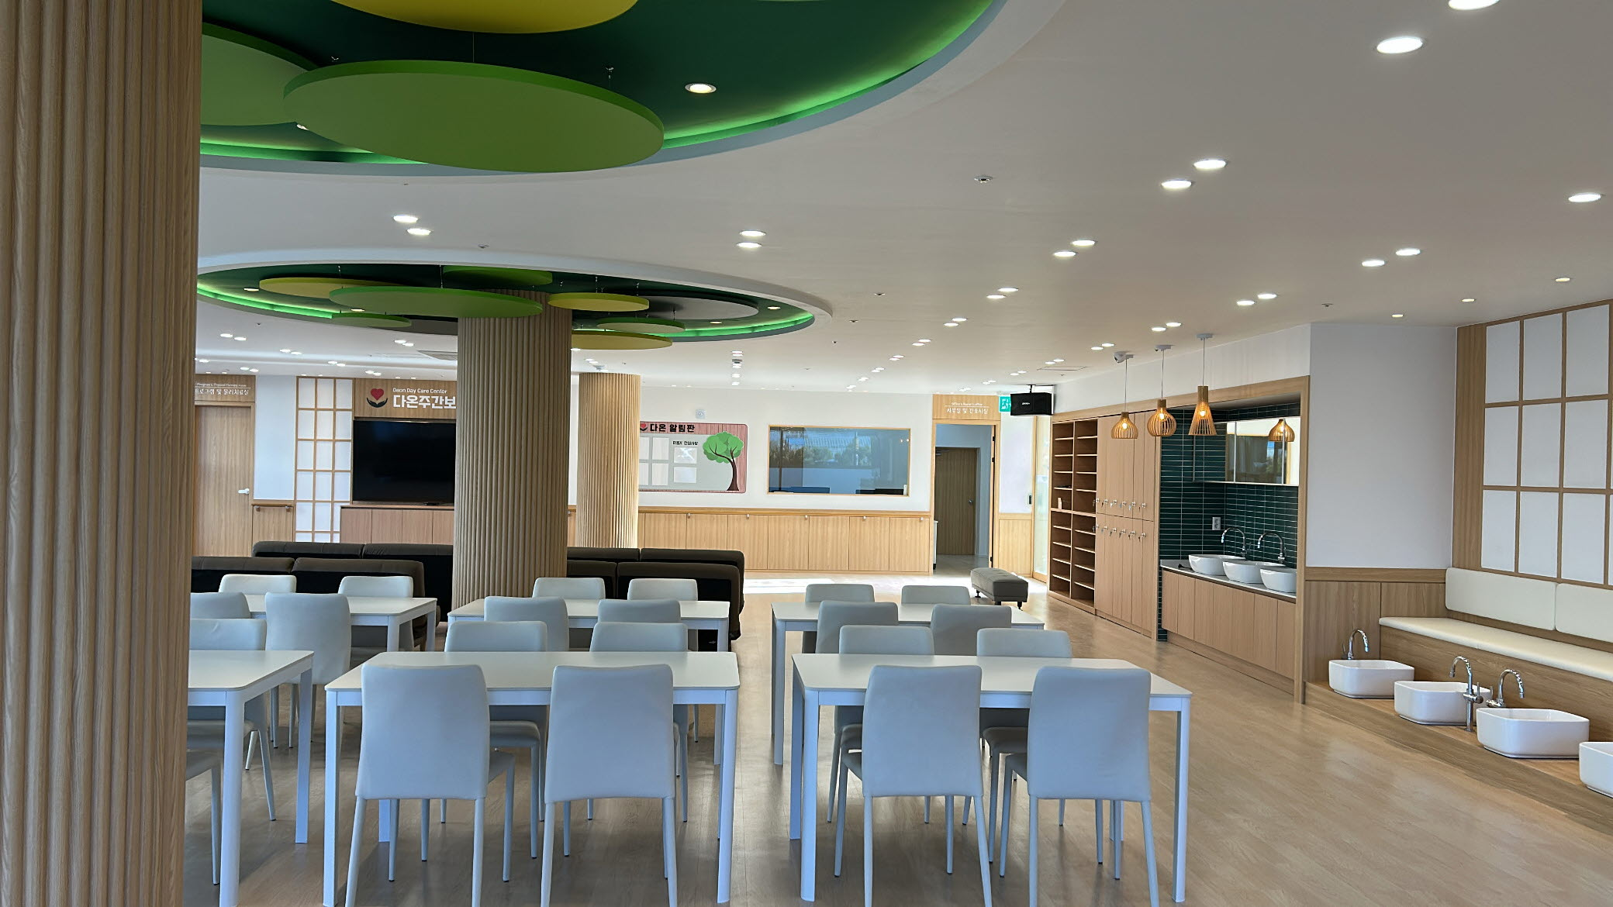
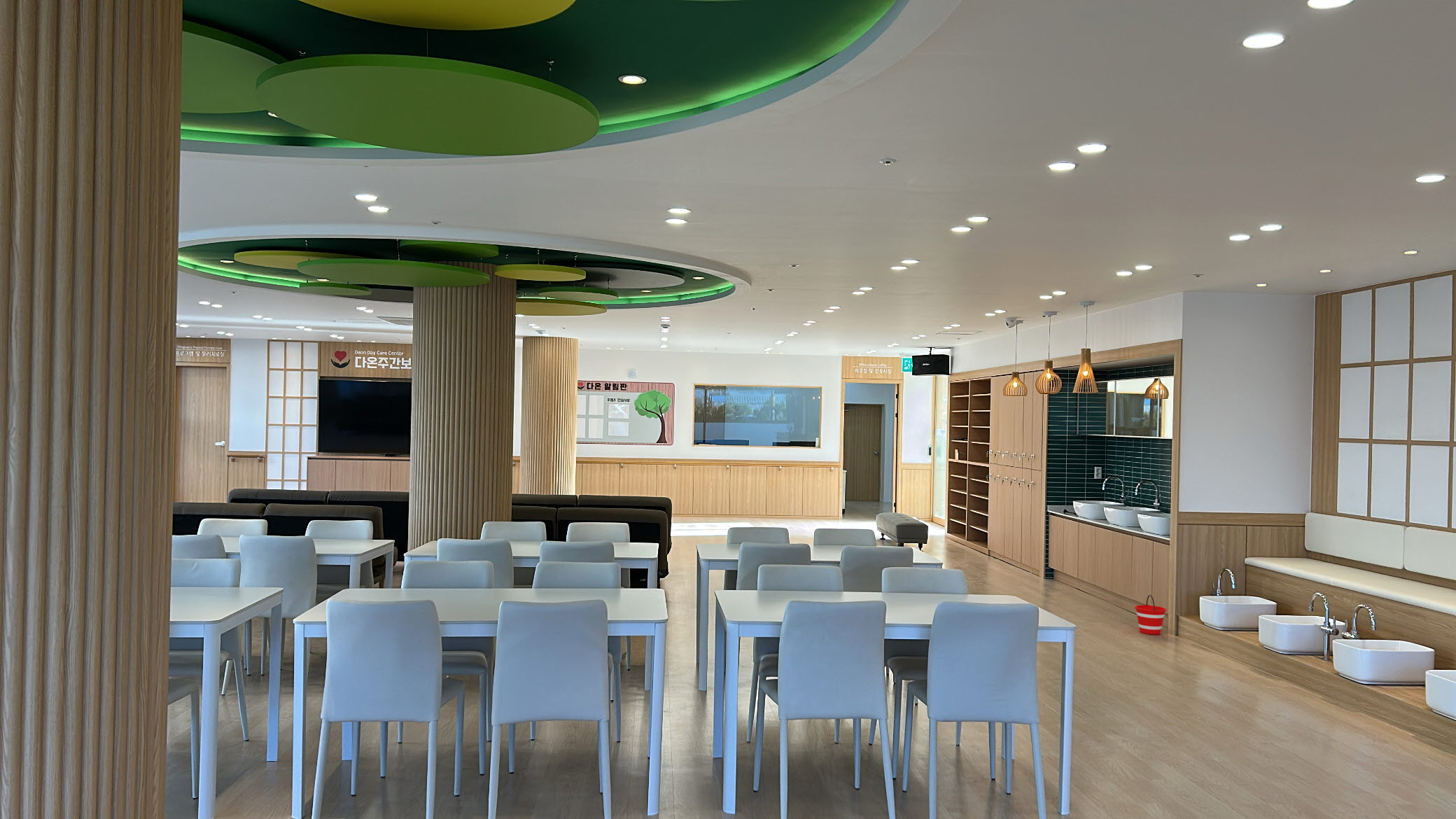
+ bucket (1150, 614)
